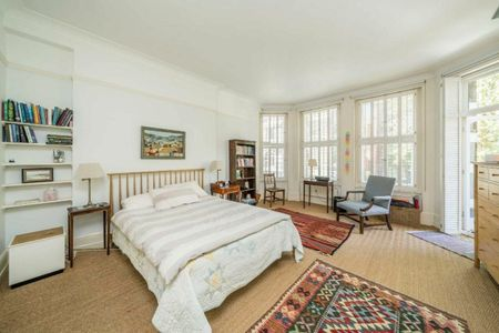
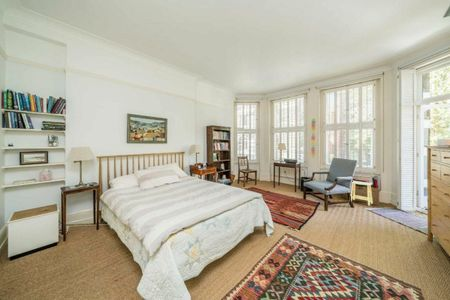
+ footstool (361, 196)
